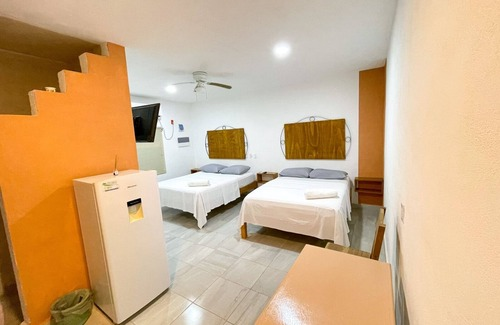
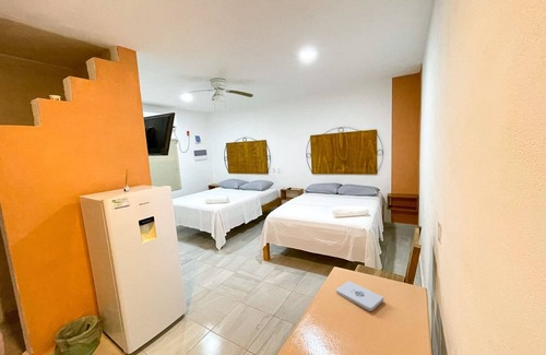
+ notepad (358, 294)
